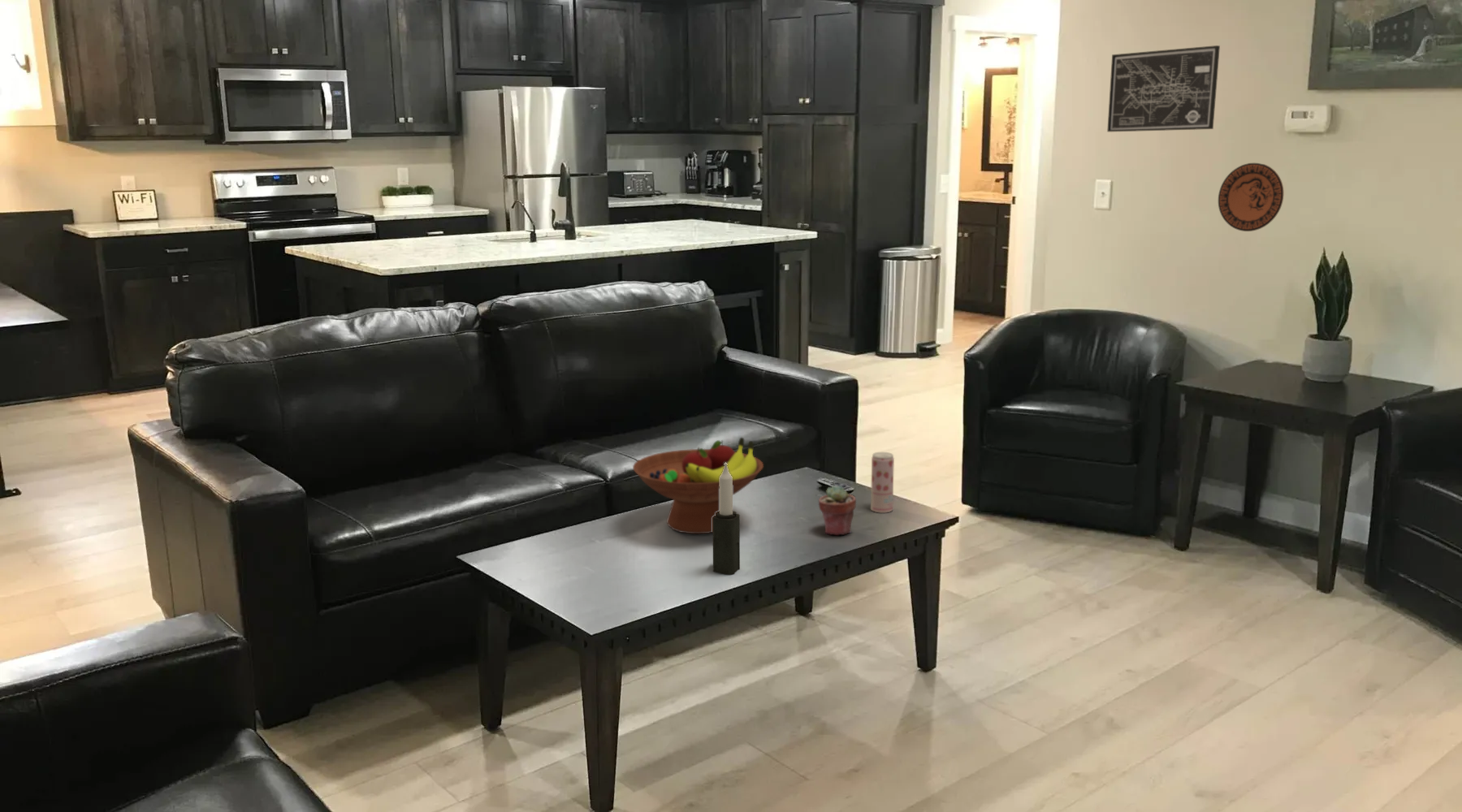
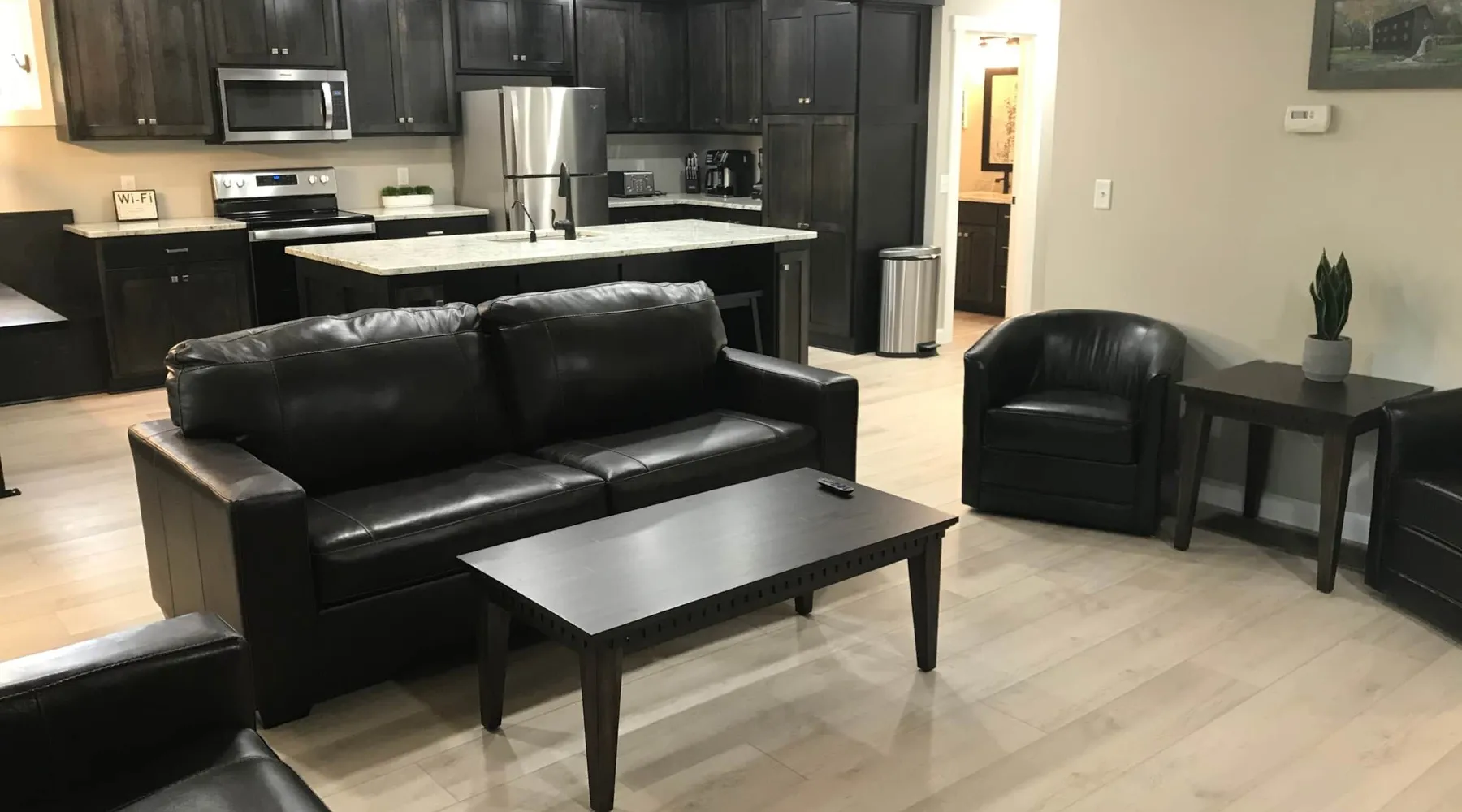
- wall art (1161, 90)
- beverage can (882, 482)
- decorative plate (1250, 197)
- candle (725, 516)
- fruit bowl (698, 483)
- potted succulent (837, 508)
